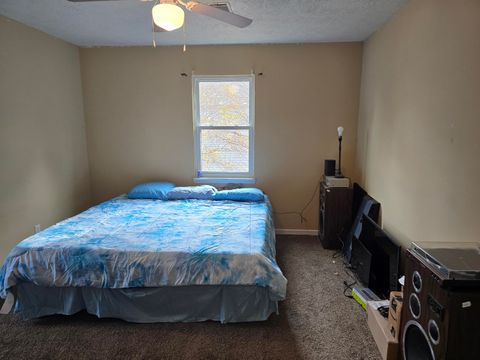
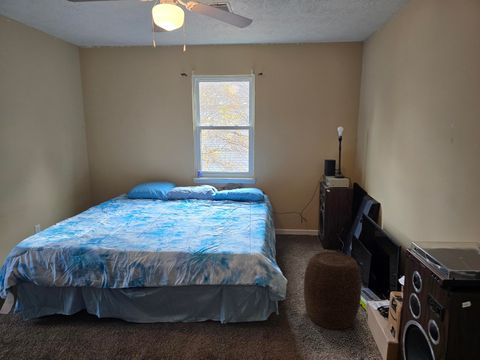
+ stool (331, 287)
